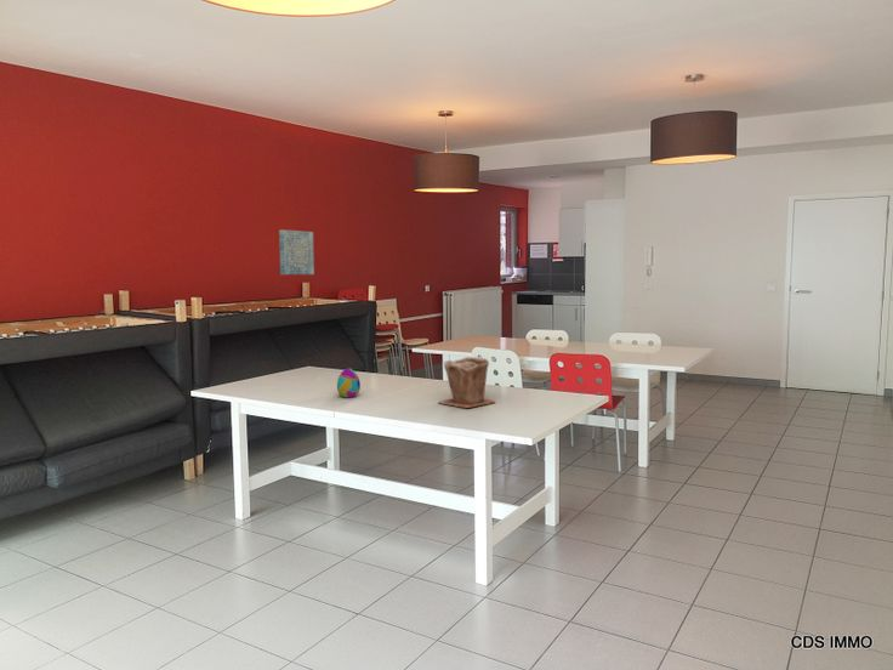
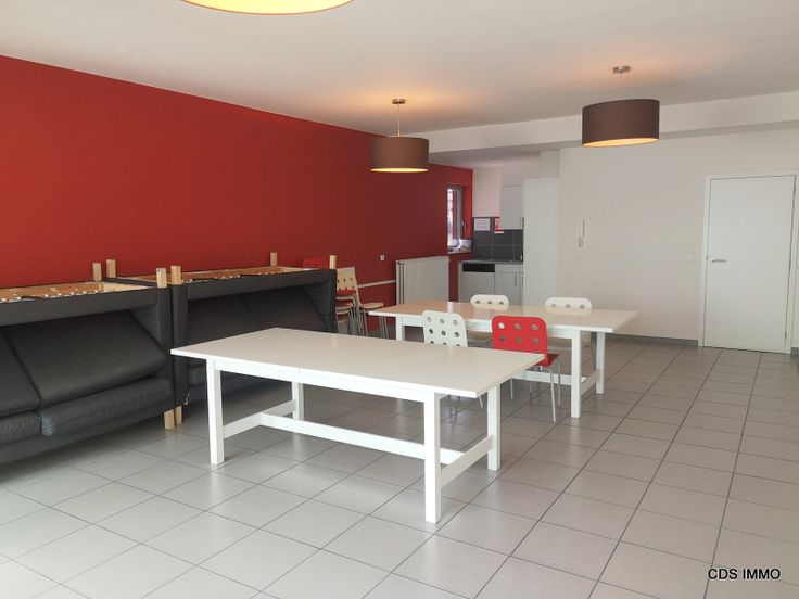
- plant pot (466, 380)
- wall art (296, 252)
- decorative egg (348, 382)
